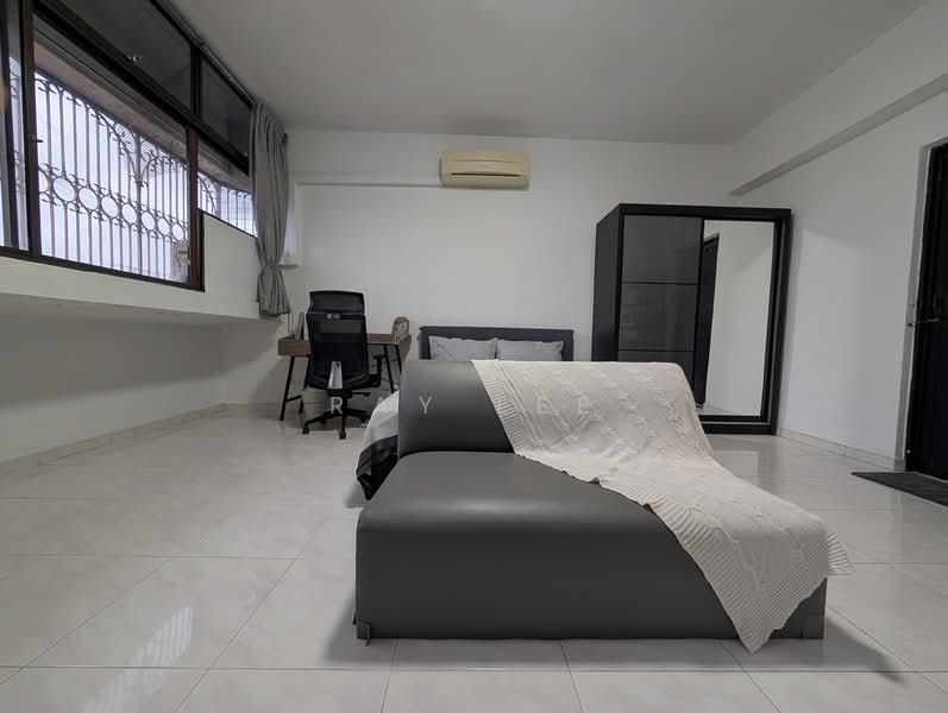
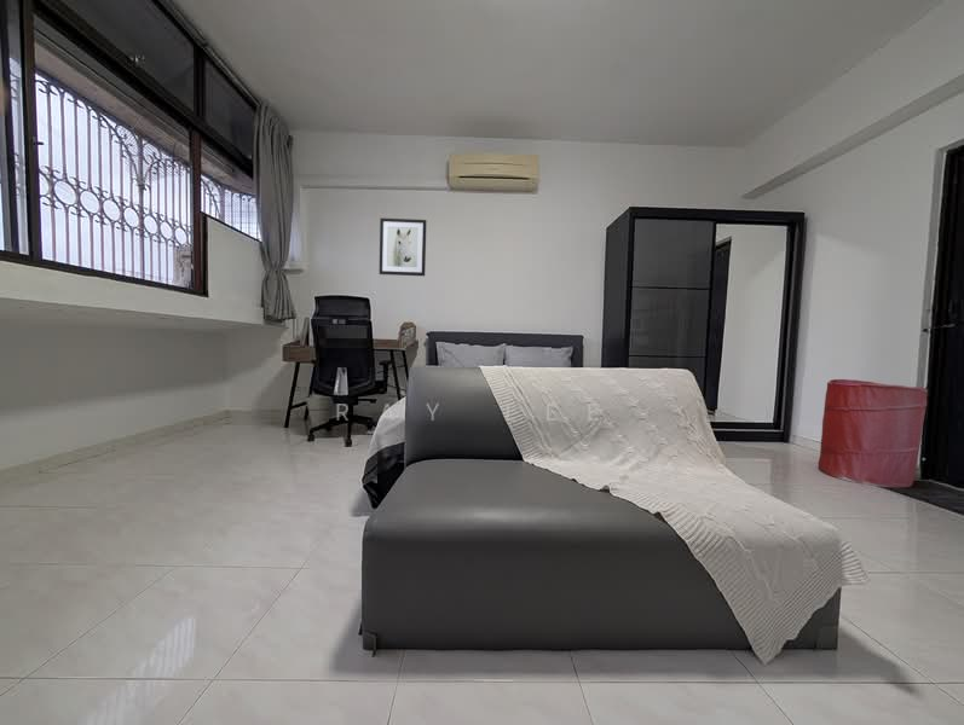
+ wall art (403, 246)
+ laundry hamper (870, 428)
